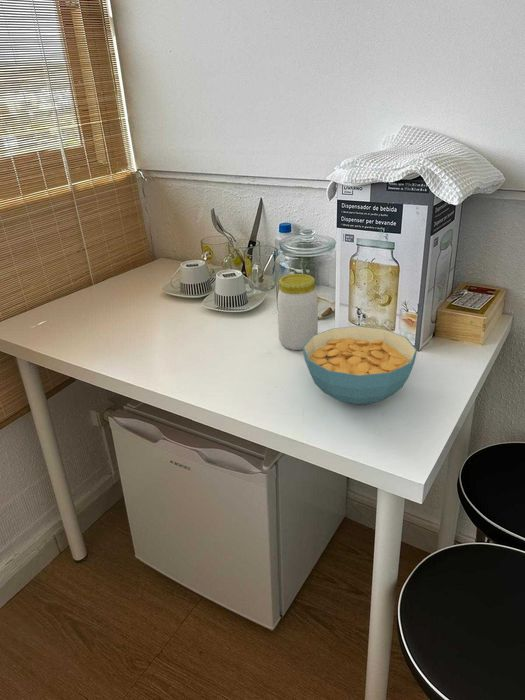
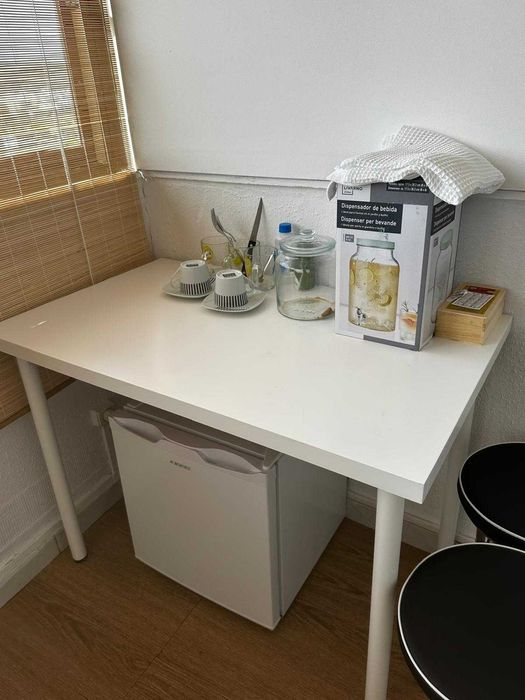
- jar (297, 311)
- cereal bowl (358, 372)
